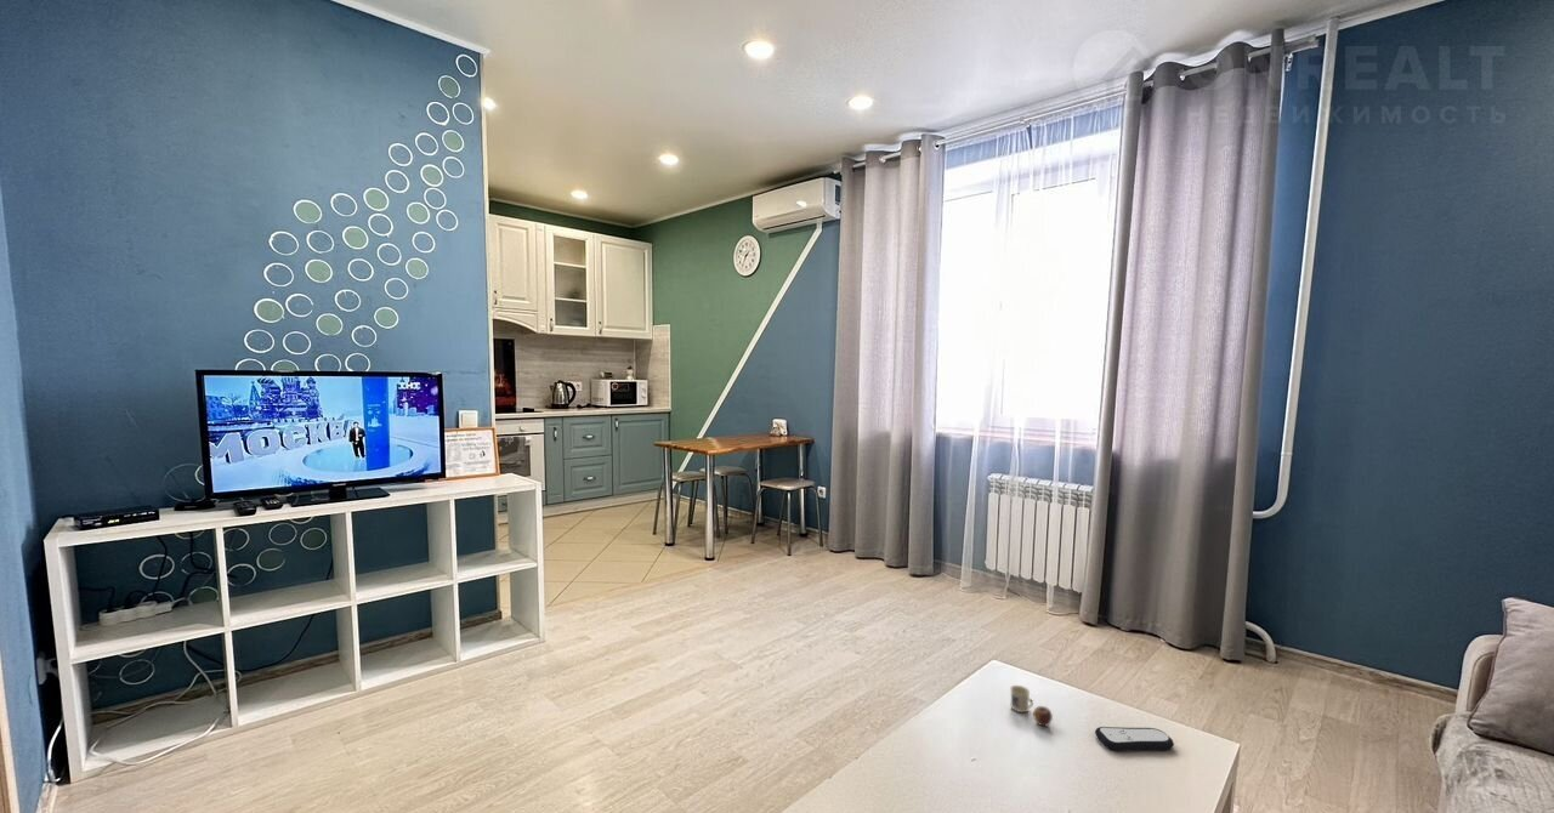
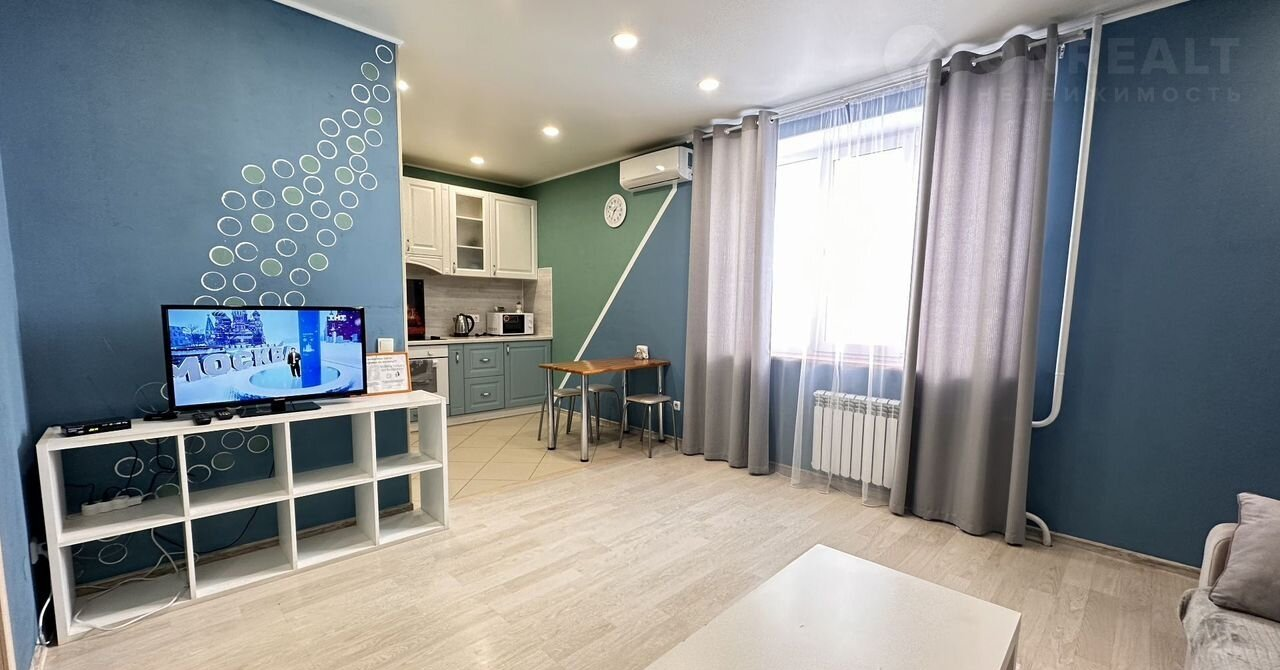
- mug (1030, 706)
- remote control (1134, 738)
